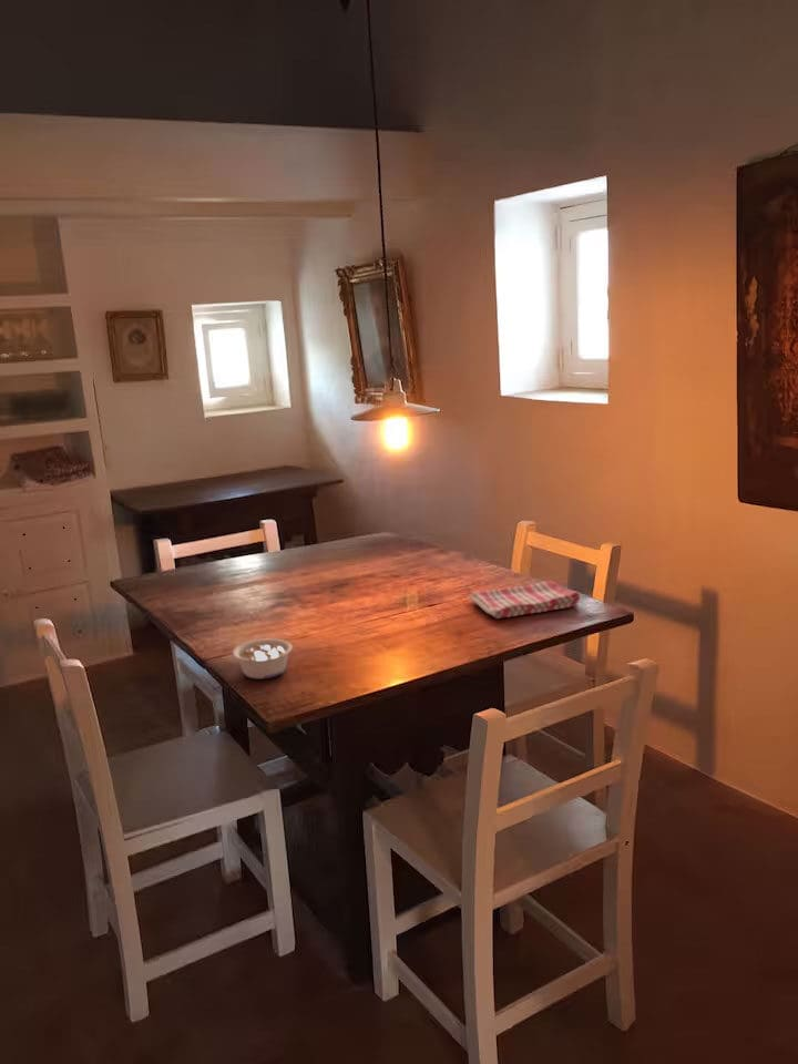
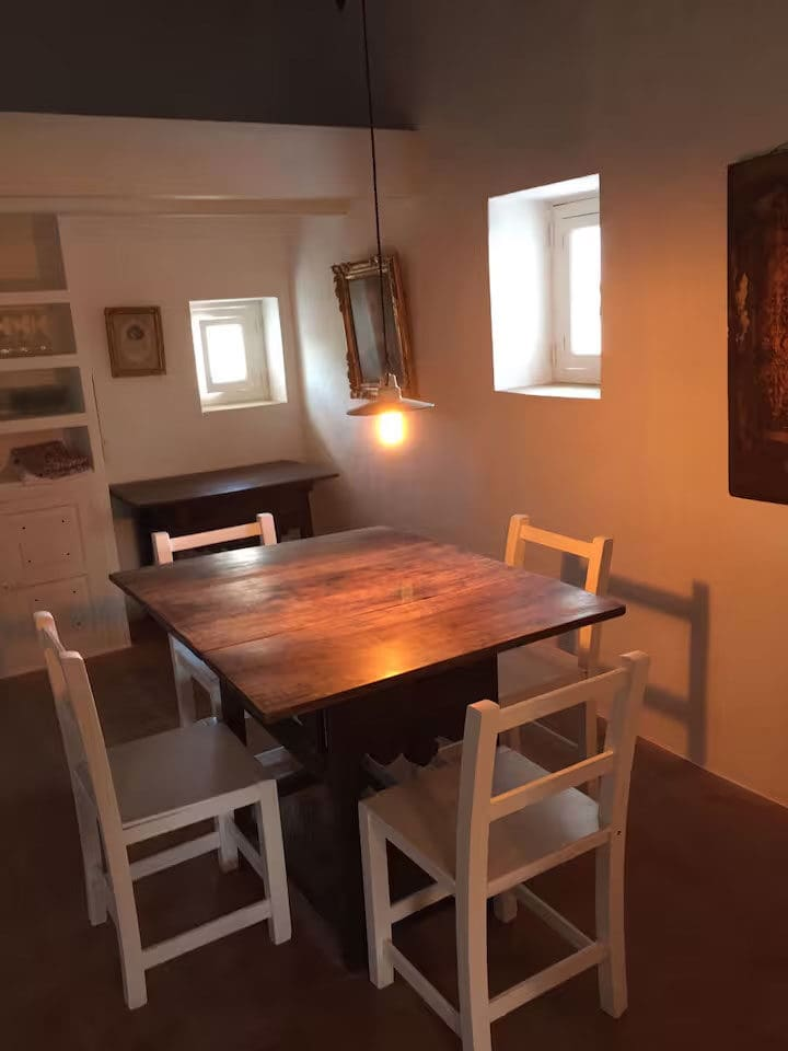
- dish towel (523, 596)
- legume (264, 658)
